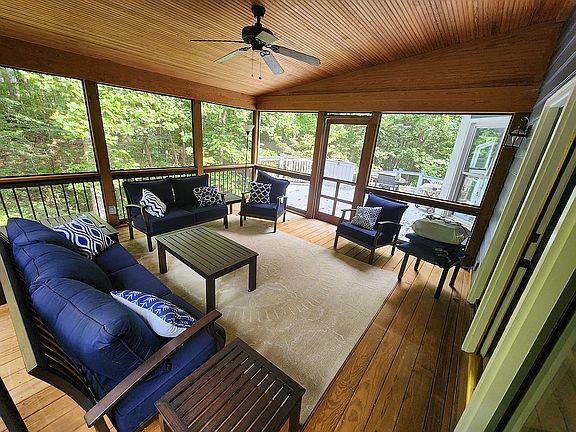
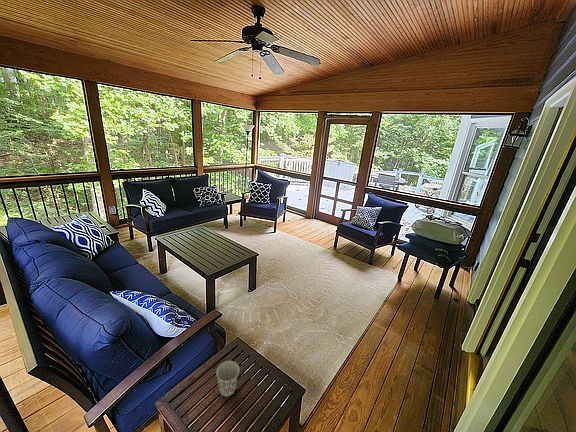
+ cup (227, 379)
